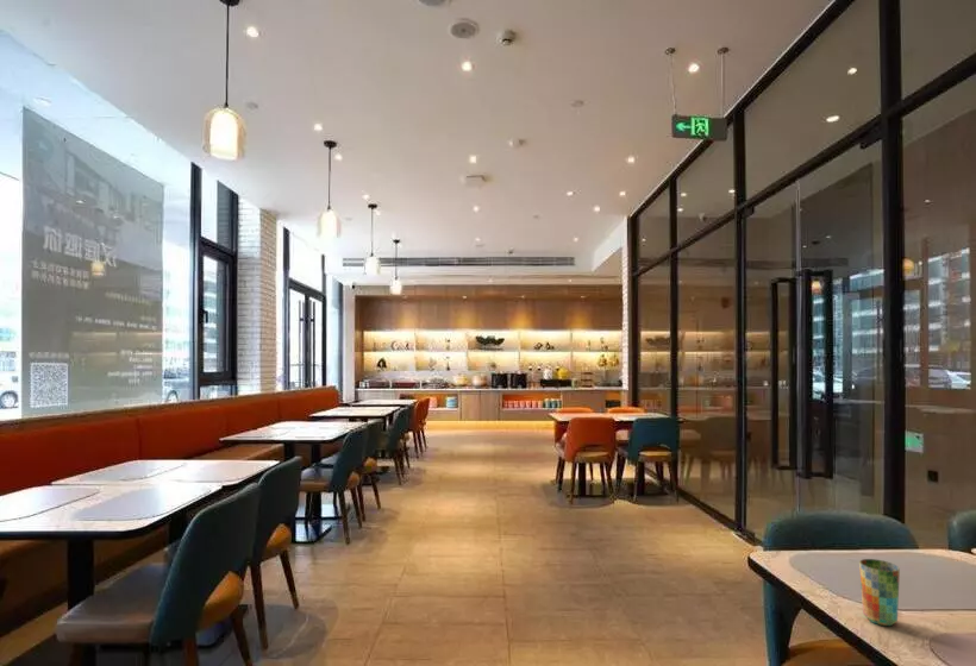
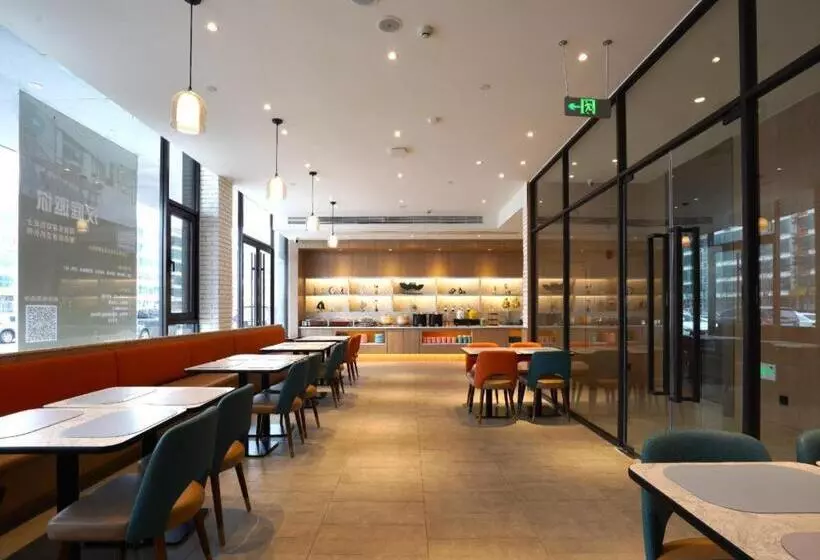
- cup (880, 592)
